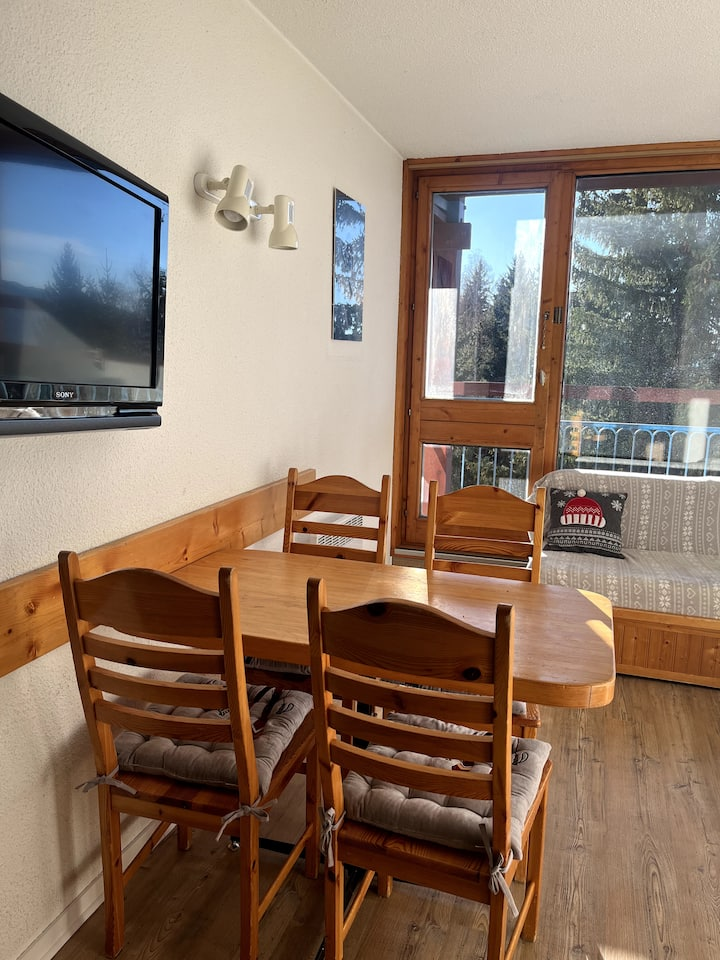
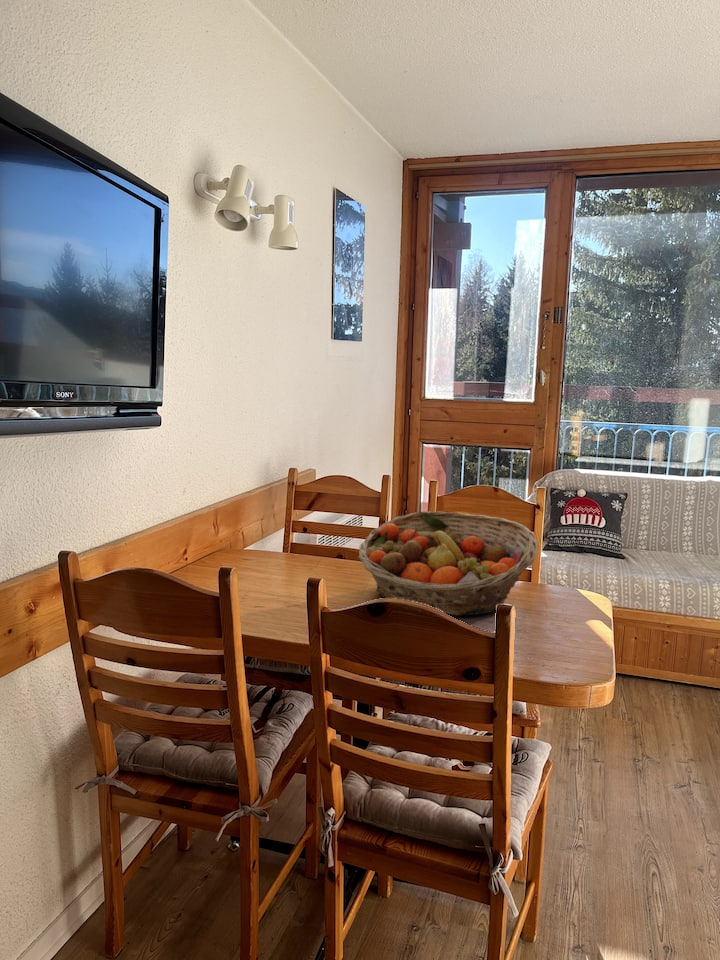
+ fruit basket (445, 559)
